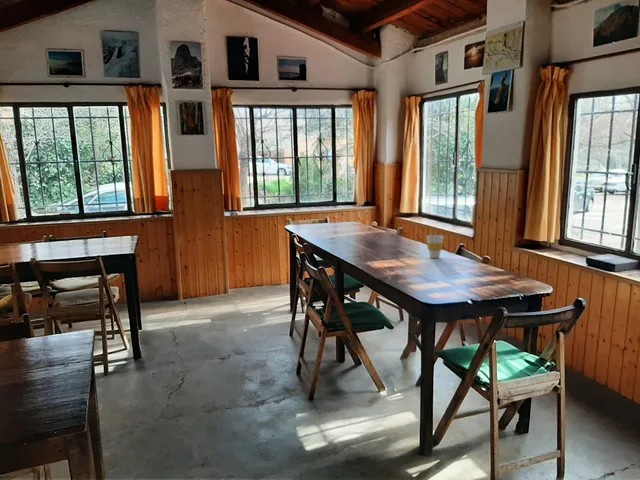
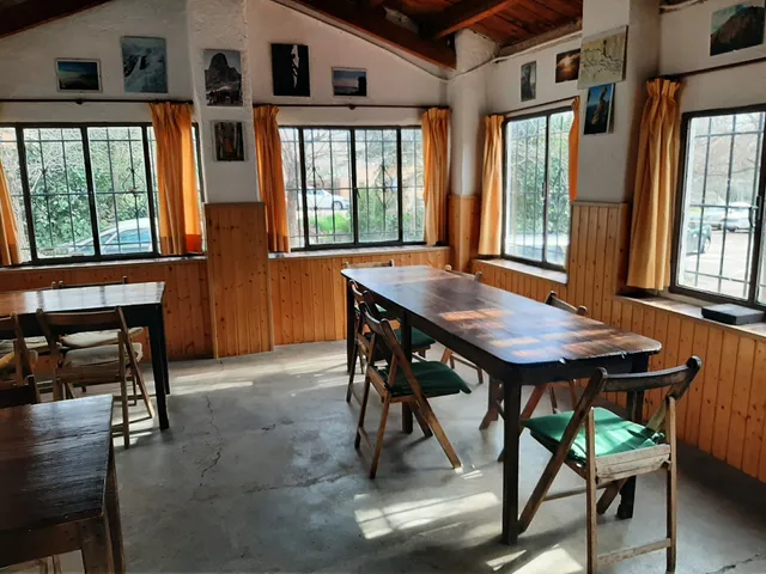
- cup (434, 246)
